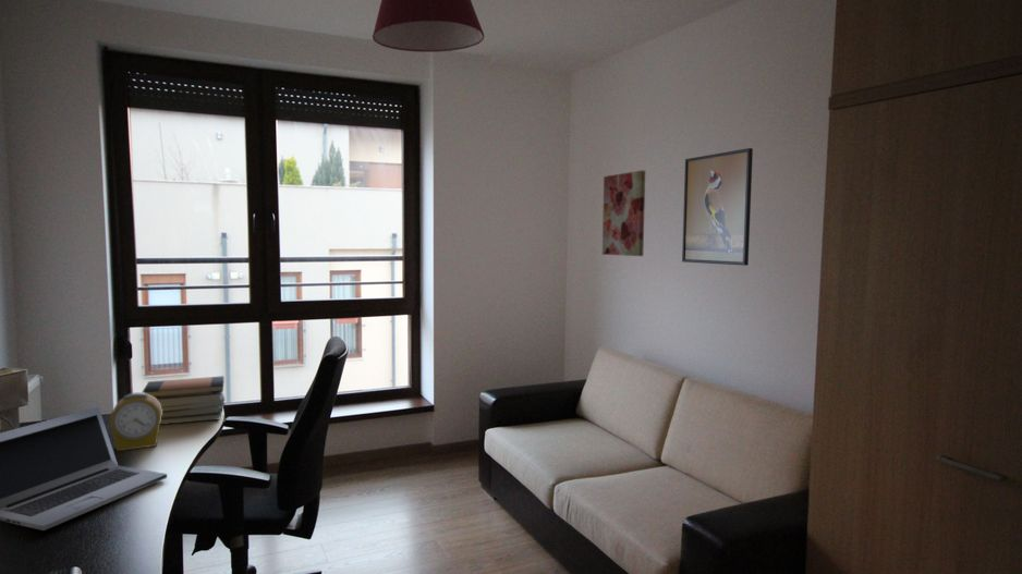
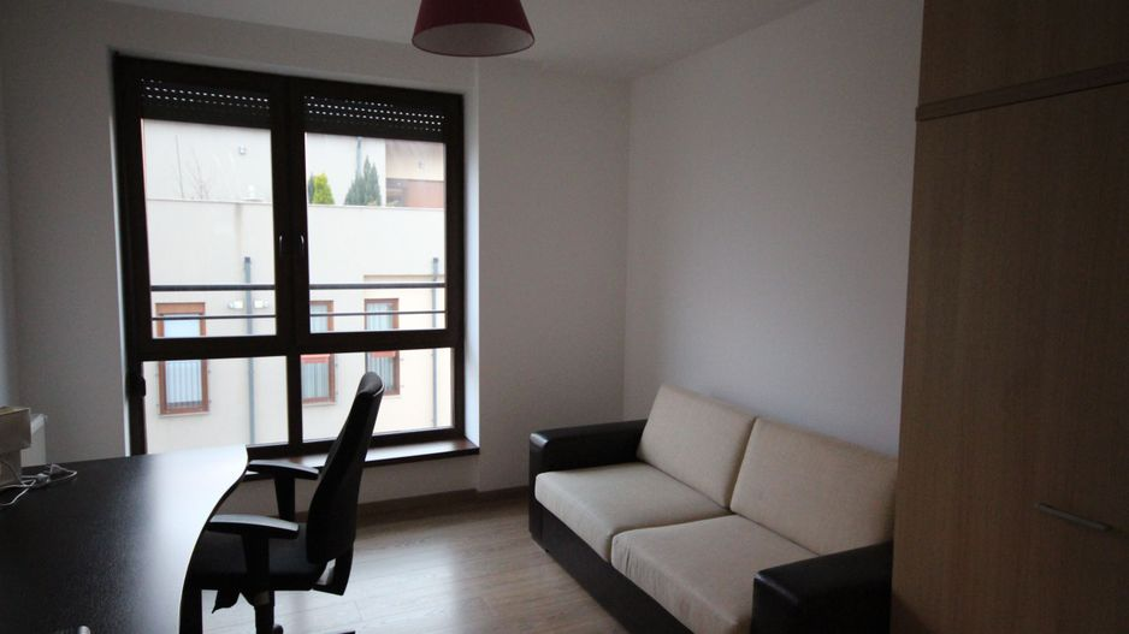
- wall art (622, 215)
- laptop (74, 462)
- alarm clock (136, 419)
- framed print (715, 209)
- book stack (185, 400)
